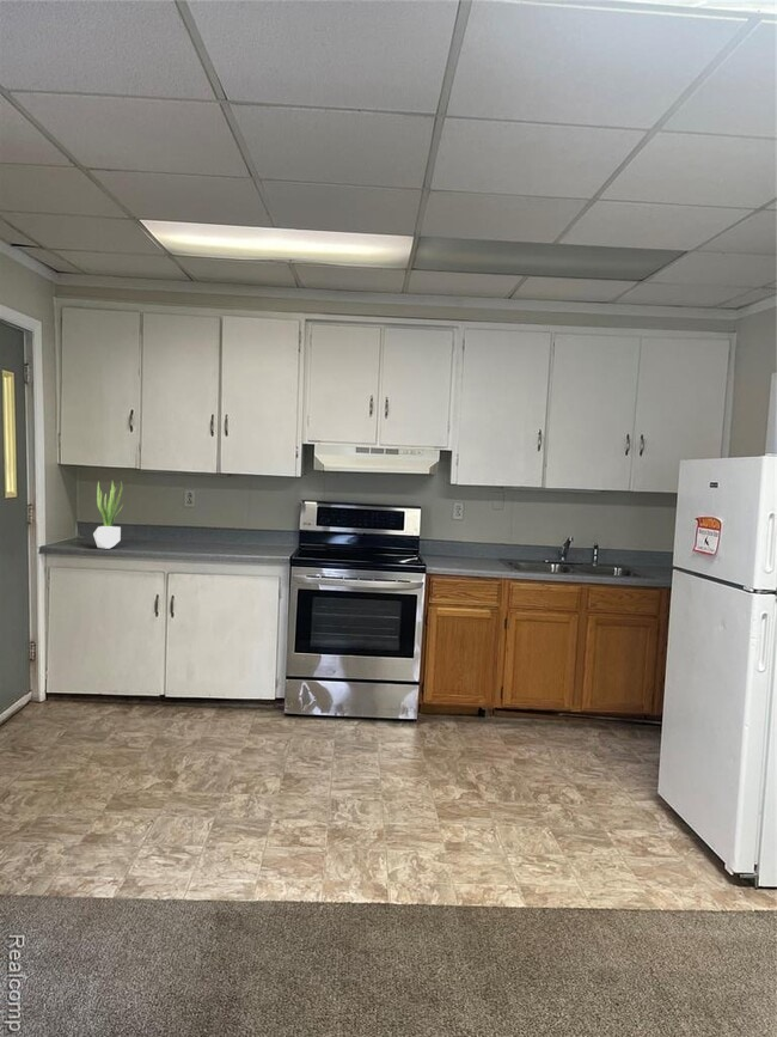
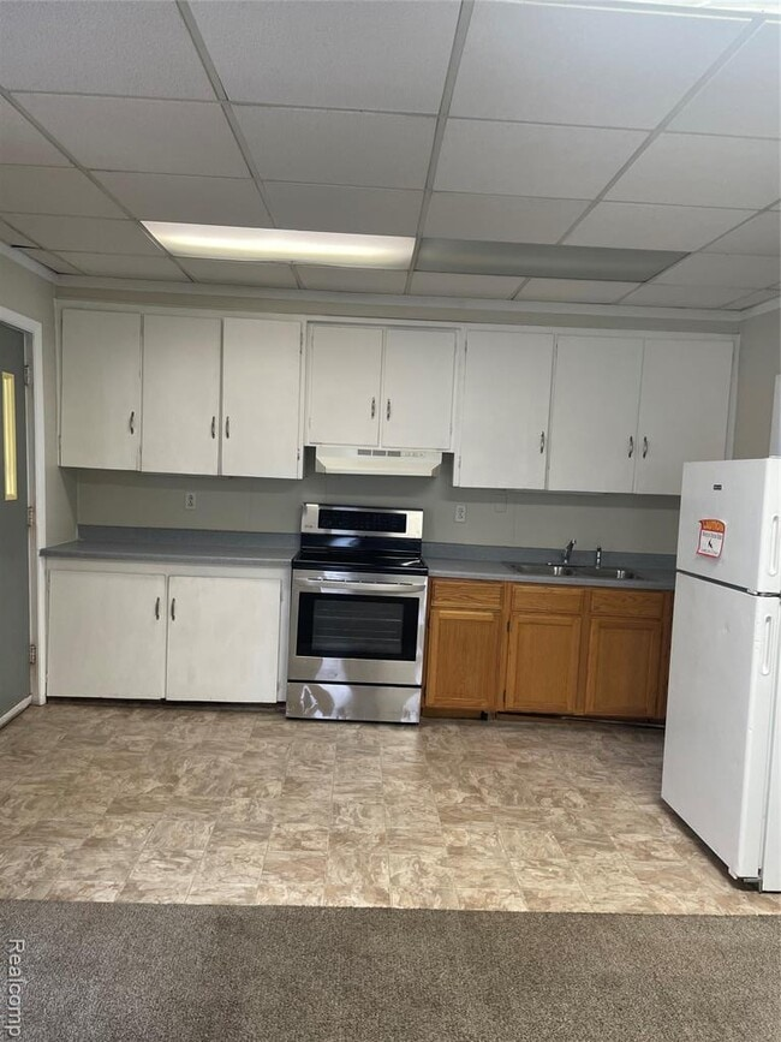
- potted plant (108, 513)
